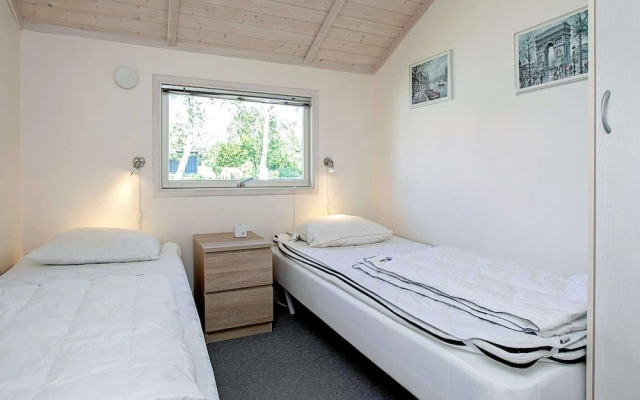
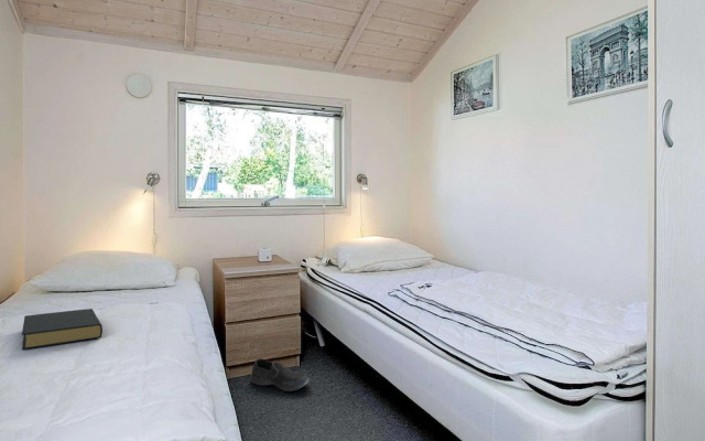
+ shoe (279, 373)
+ hardback book (62, 326)
